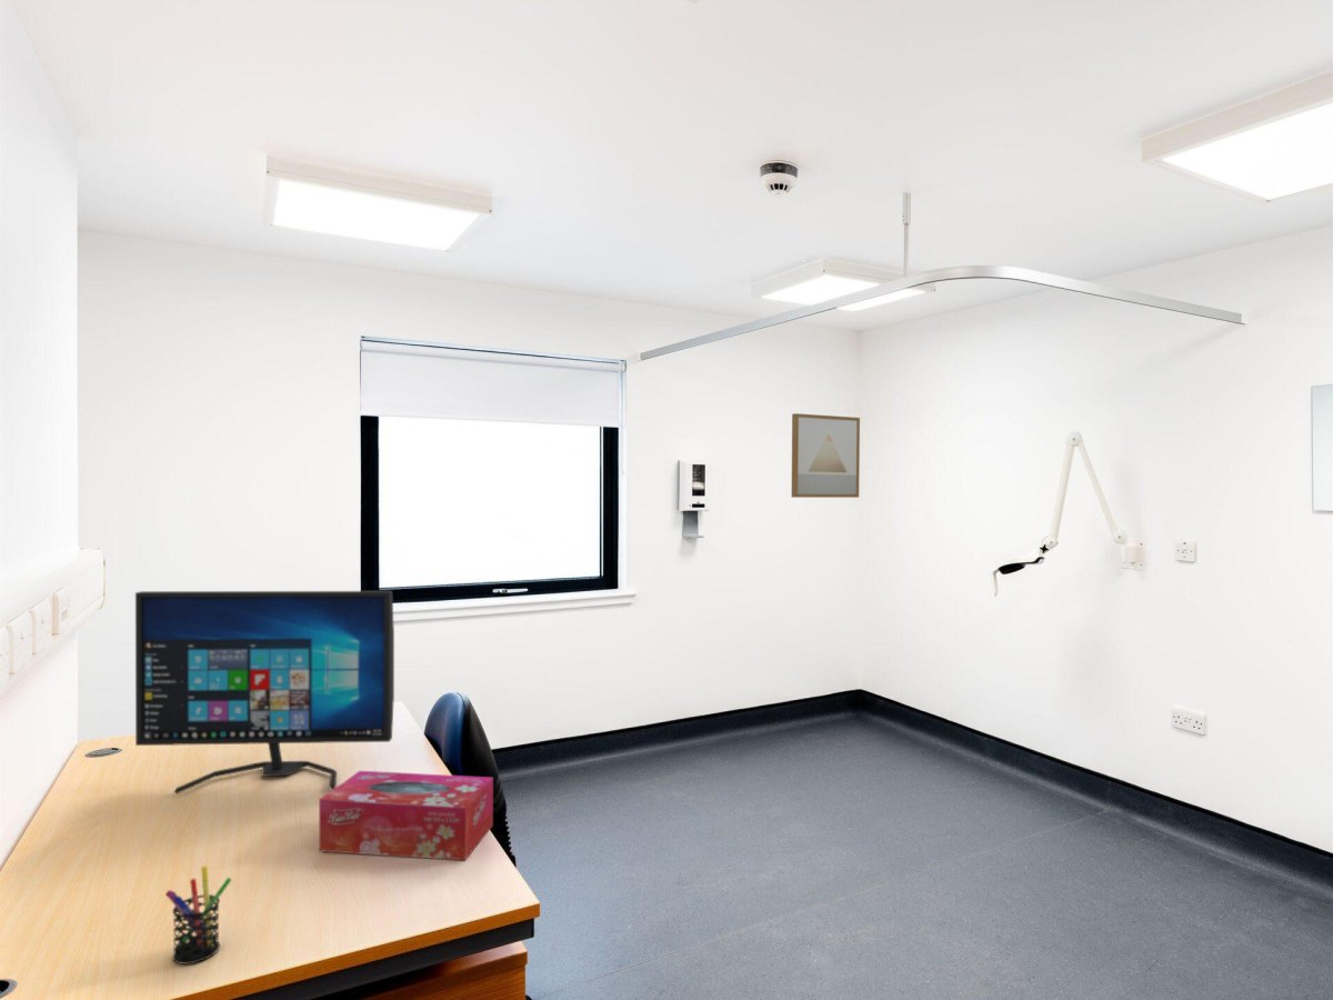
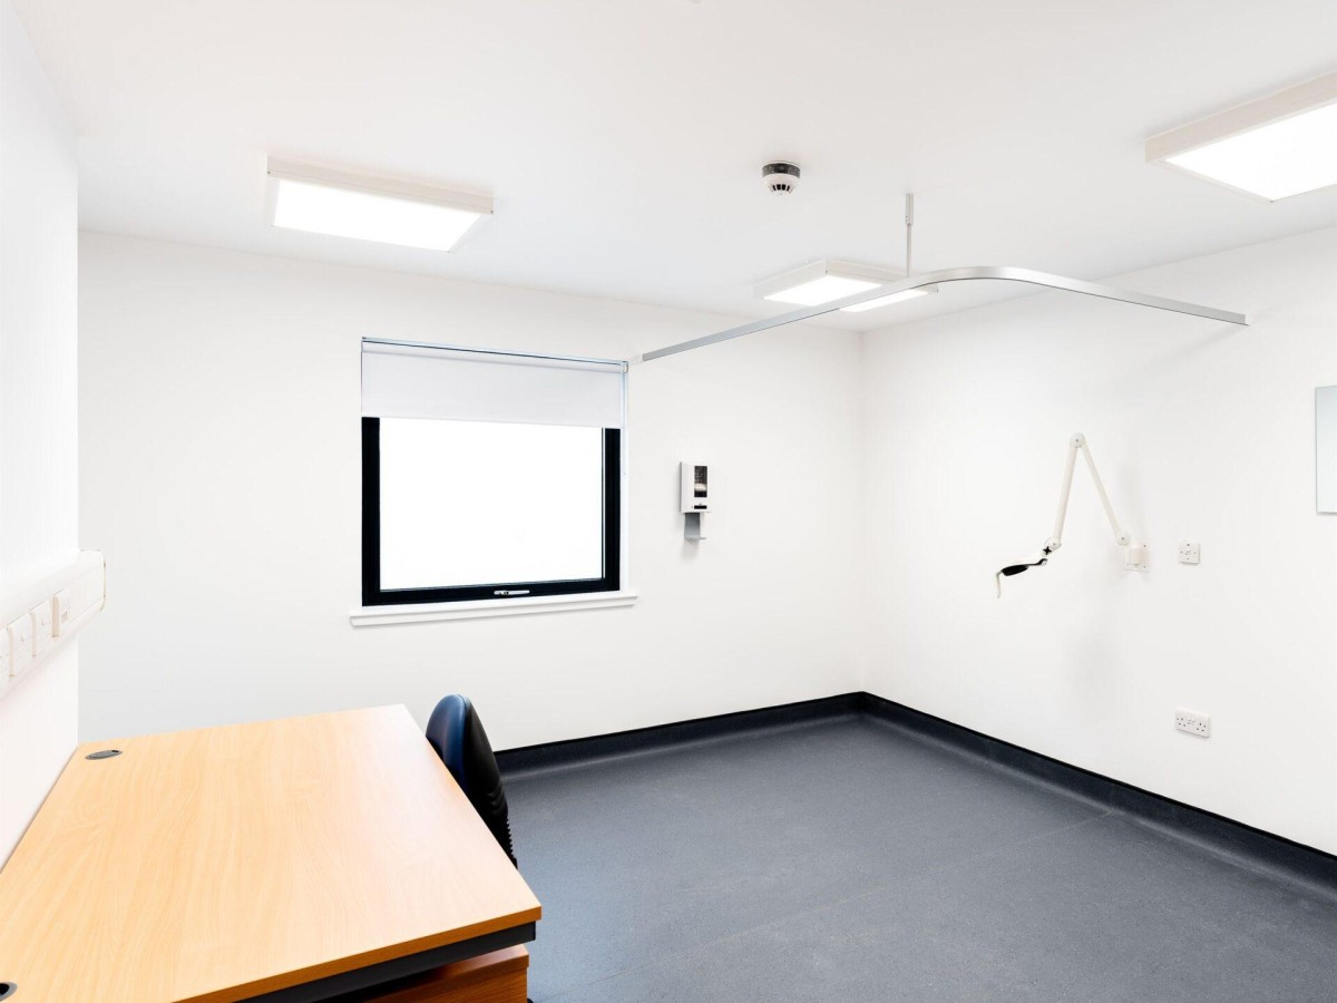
- pen holder (201, 912)
- computer monitor (268, 686)
- tissue box (409, 812)
- wall art (825, 456)
